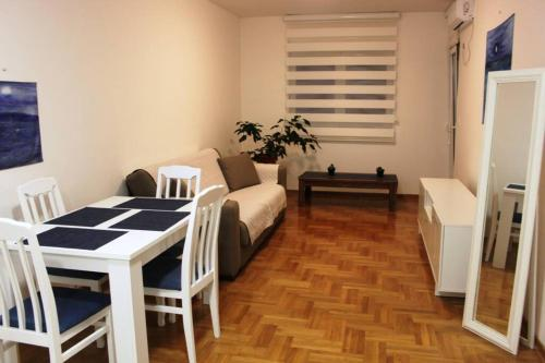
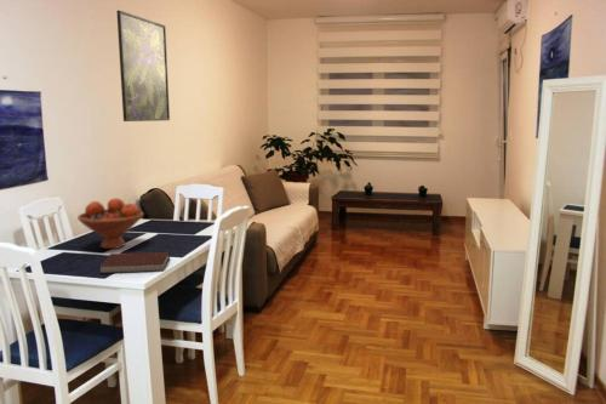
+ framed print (145, 70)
+ notebook (136, 262)
+ fruit bowl (112, 223)
